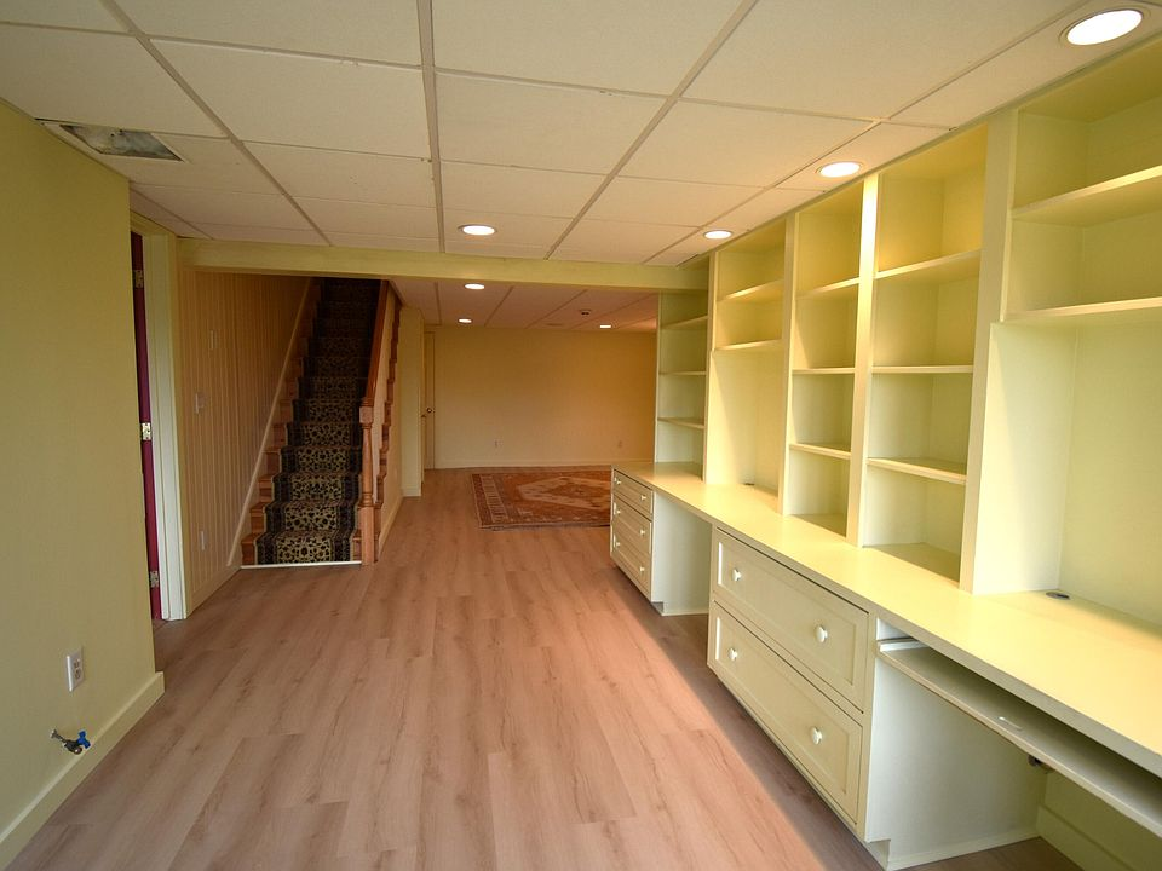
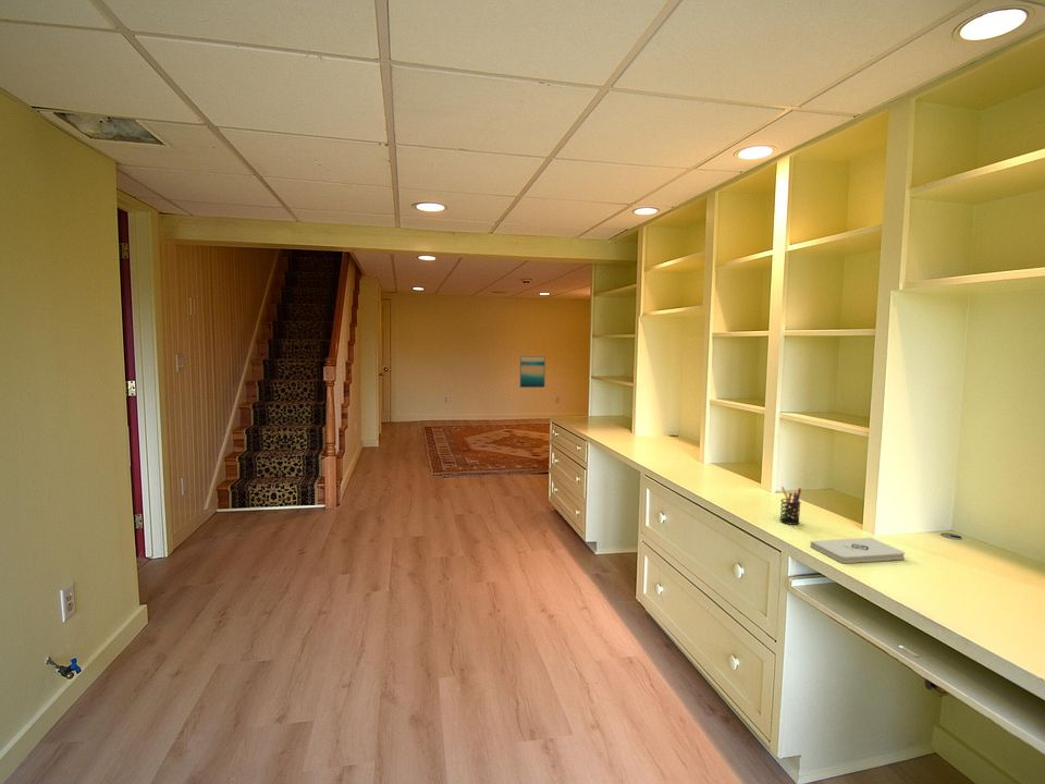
+ wall art (532, 371)
+ pen holder (792, 503)
+ notepad (857, 549)
